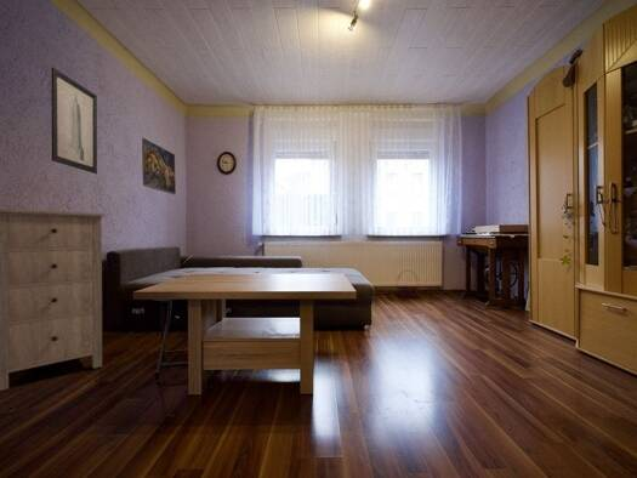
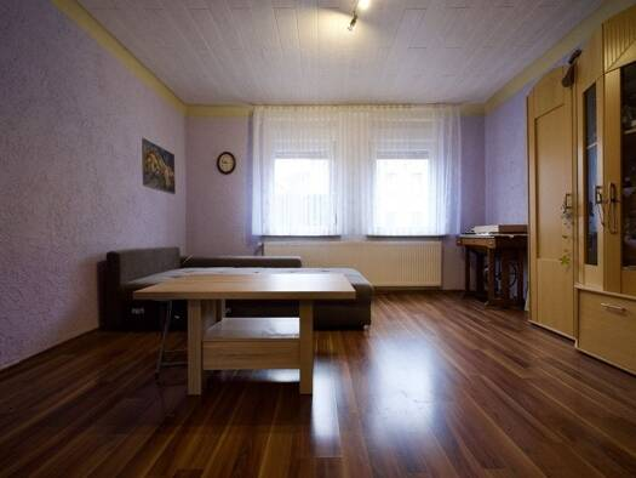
- wall art (75, 125)
- basket (406, 286)
- storage cabinet (50, 291)
